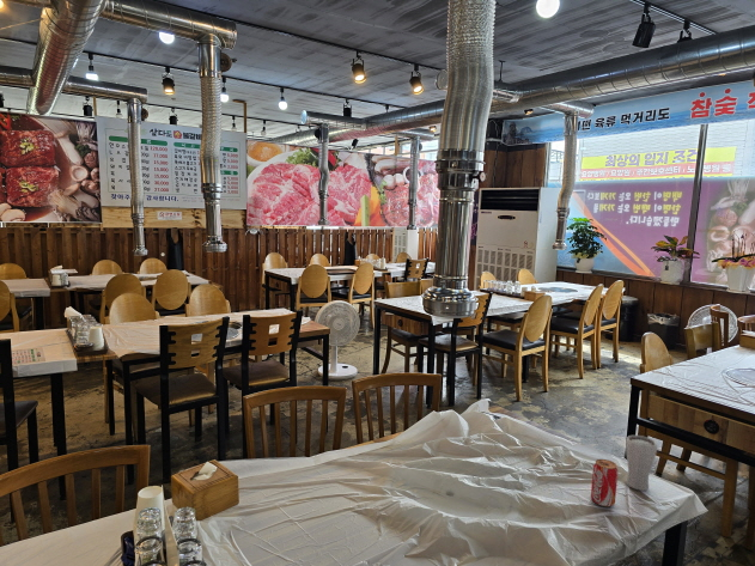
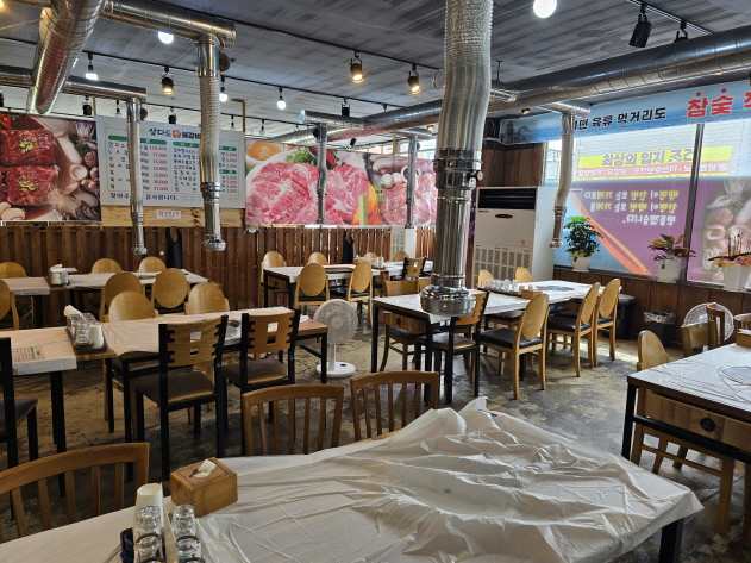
- drinking glass (639, 463)
- beverage can (604, 482)
